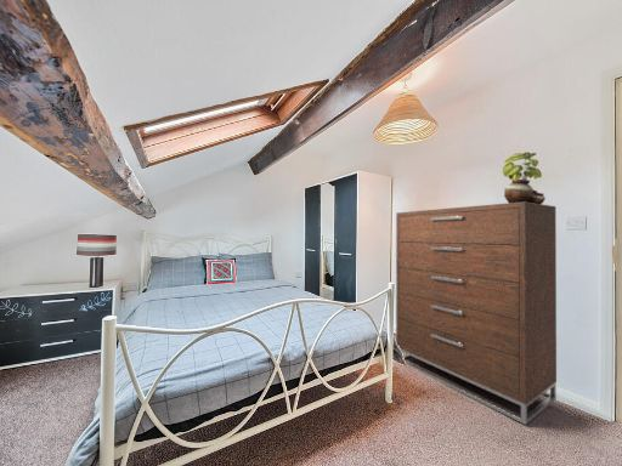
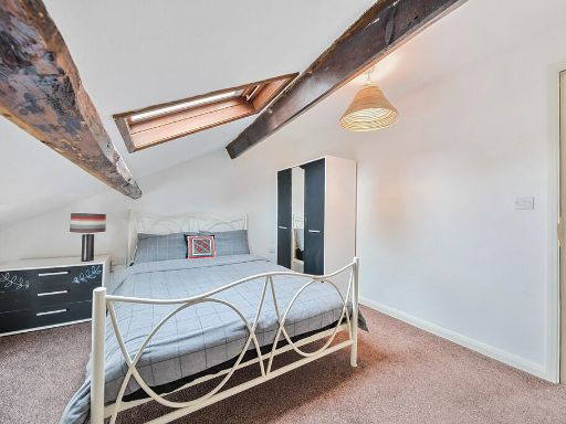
- dresser (464, 294)
- potted plant (521, 180)
